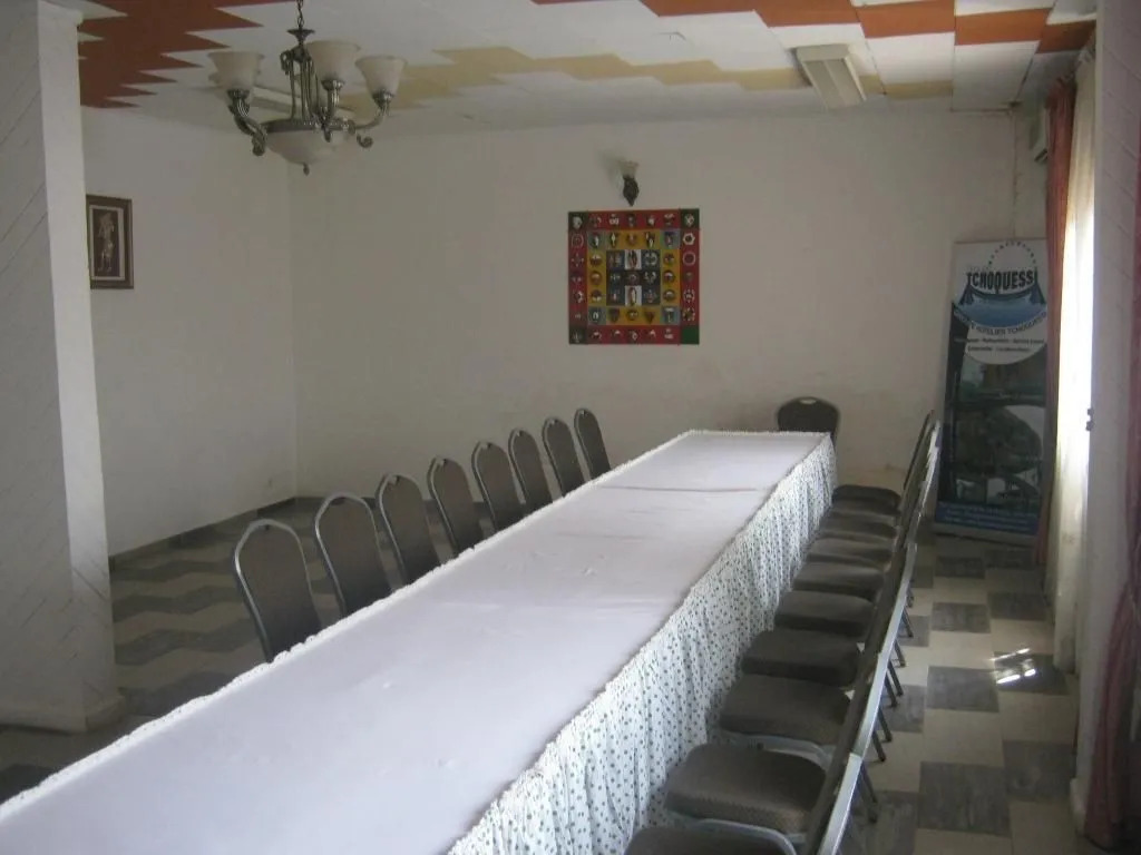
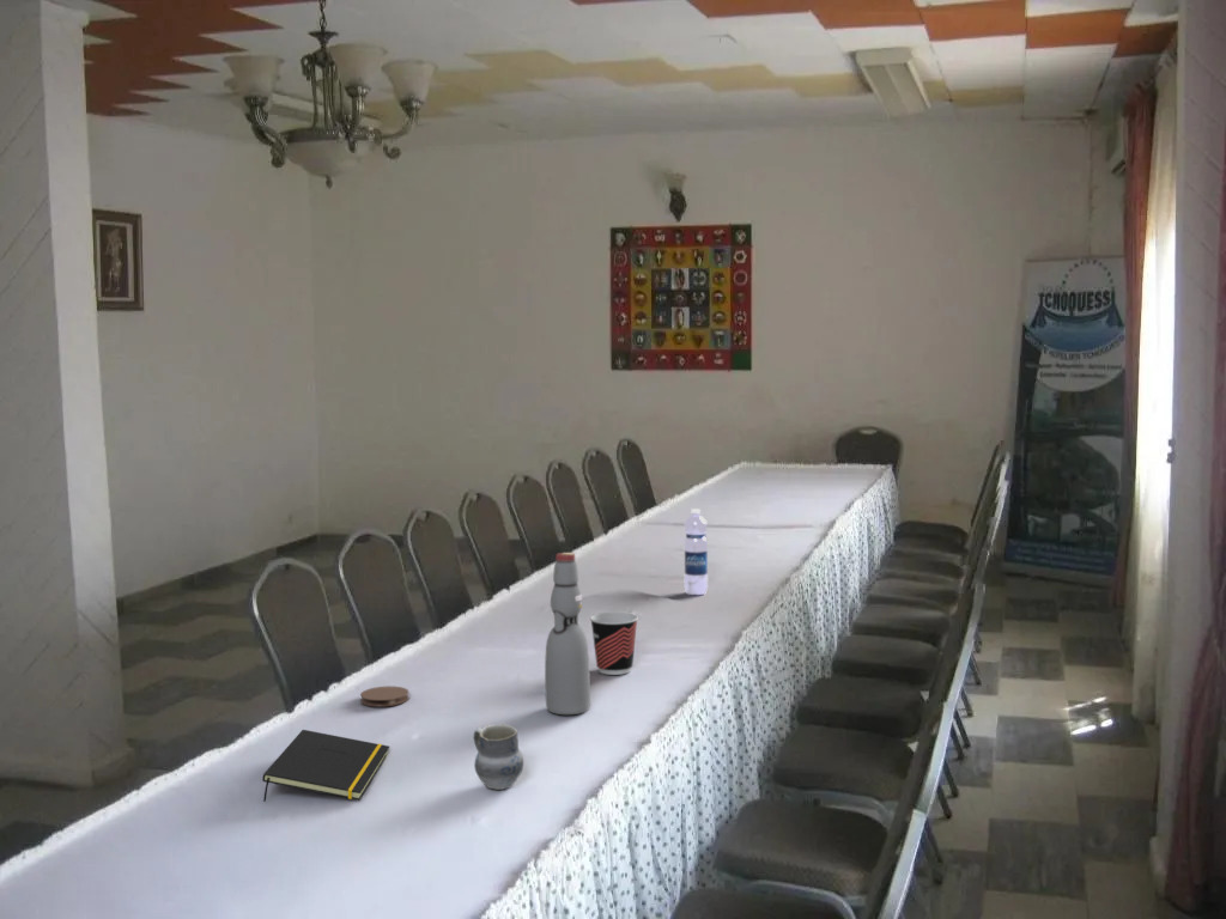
+ notepad (329, 762)
+ bottle (566, 632)
+ coaster (384, 695)
+ cup (614, 644)
+ water bottle (696, 550)
+ cup (494, 756)
